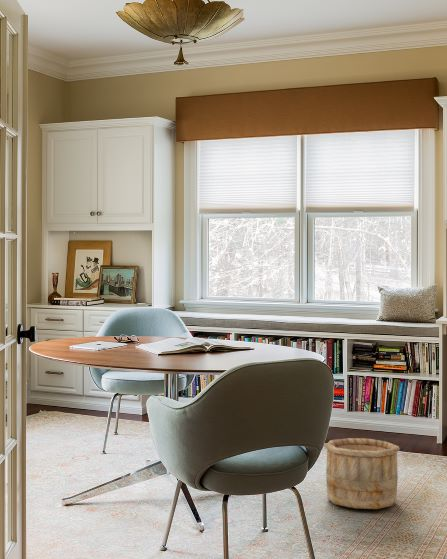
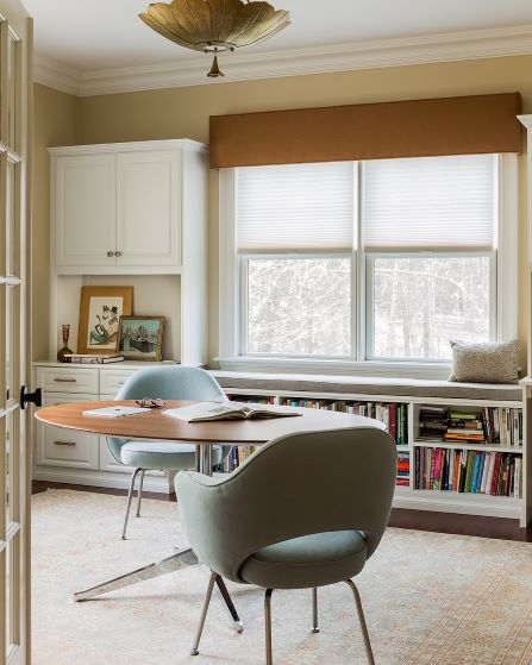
- wooden bucket (361, 472)
